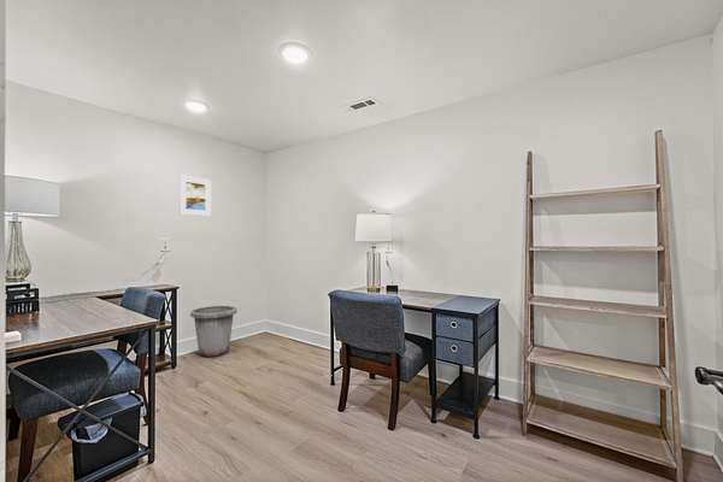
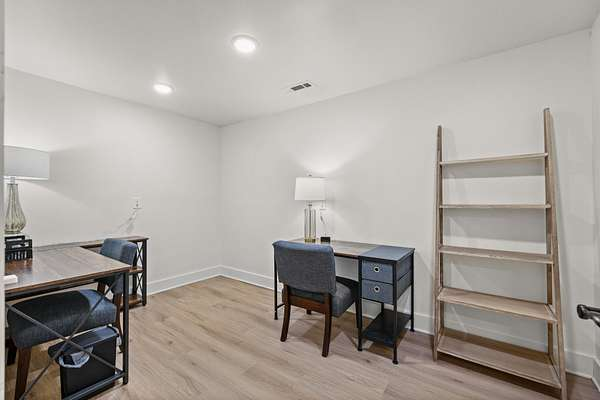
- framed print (195, 196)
- trash can (213, 330)
